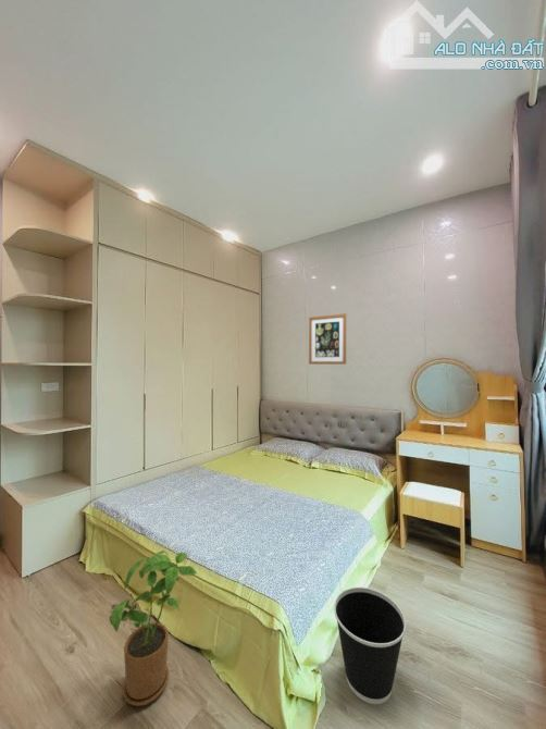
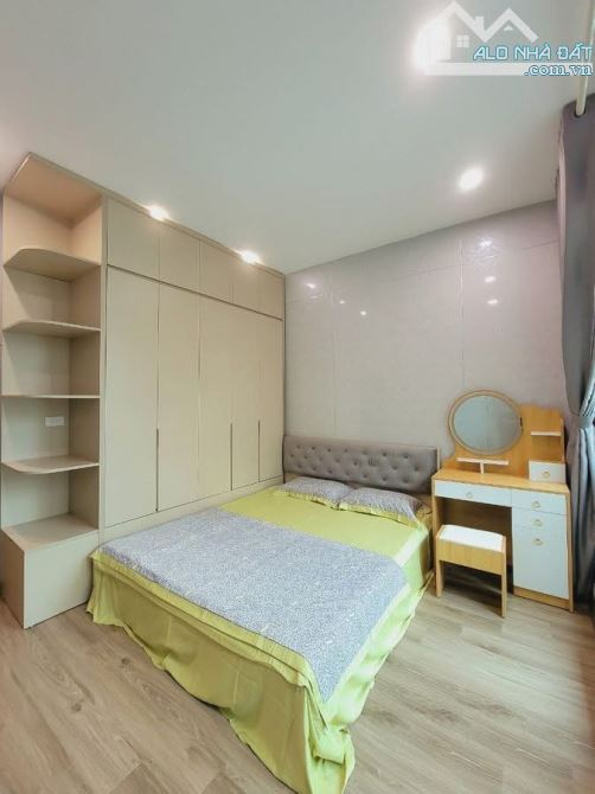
- house plant (145, 622)
- wall art (326, 339)
- wastebasket (368, 645)
